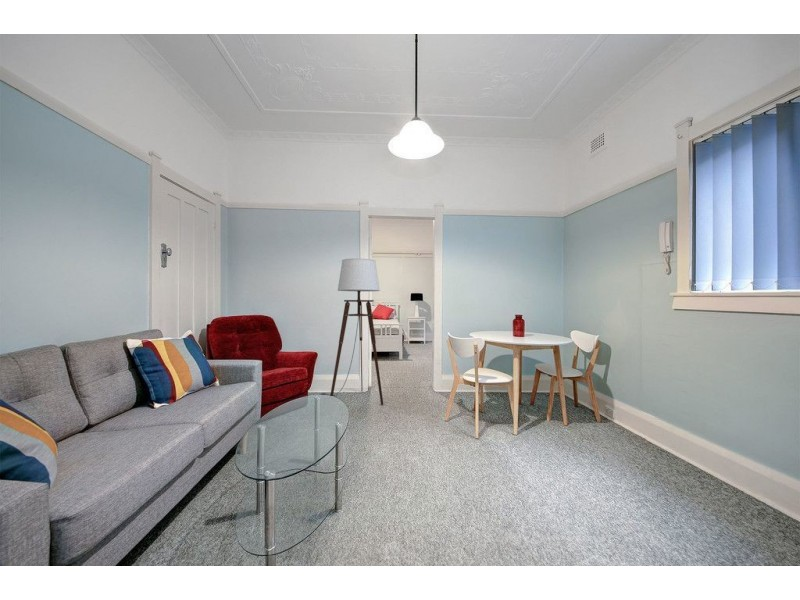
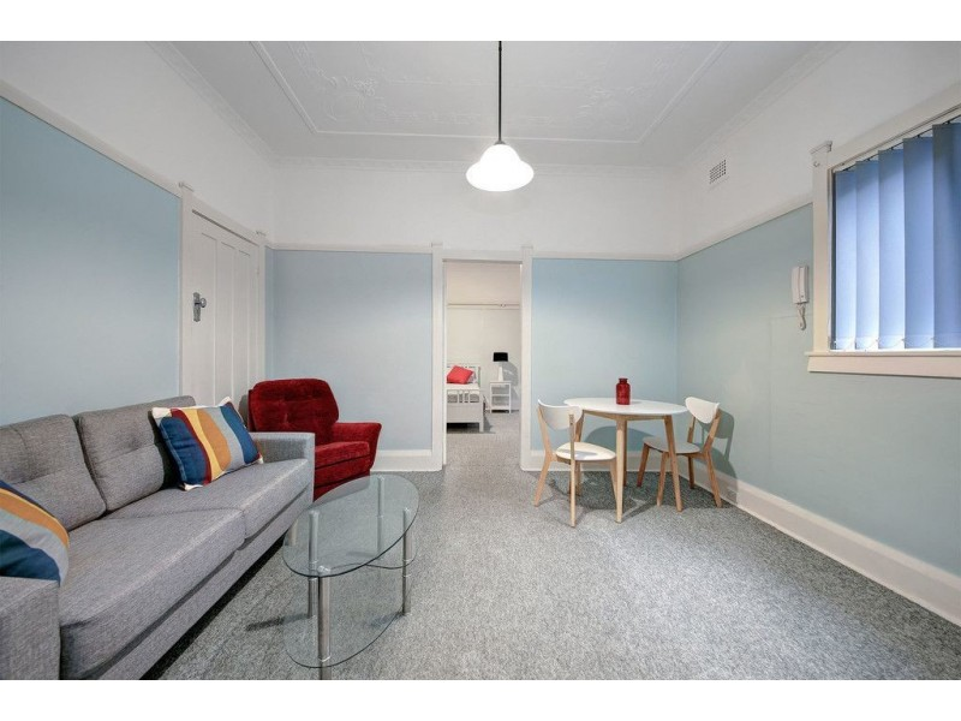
- floor lamp (345, 328)
